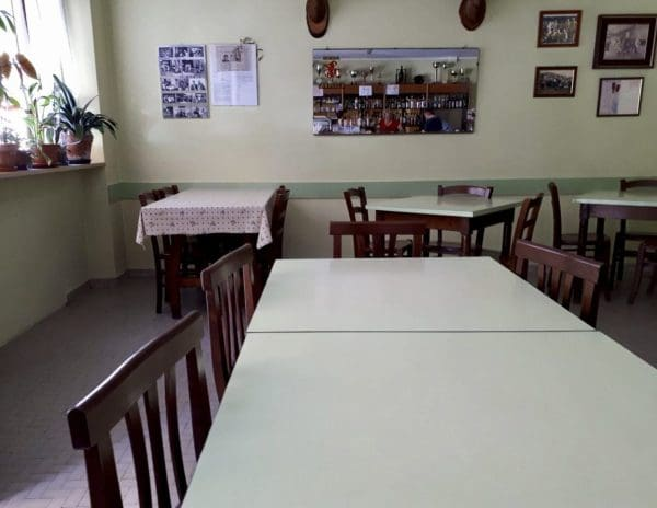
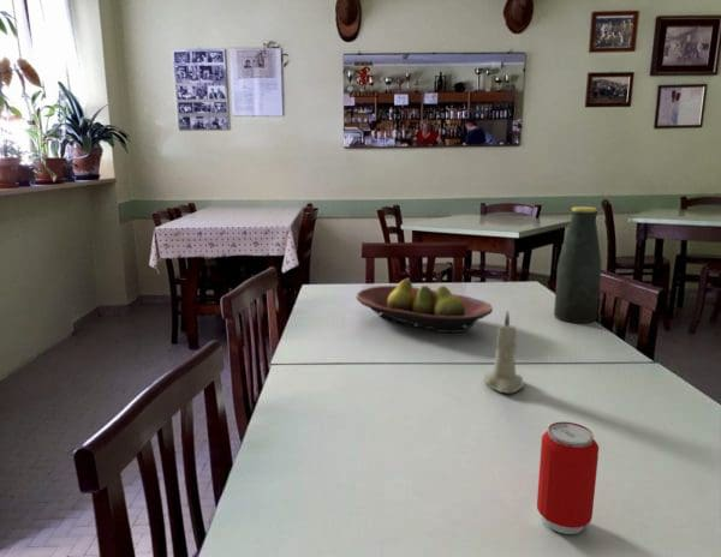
+ bottle (579, 263)
+ beverage can (566, 477)
+ candle (506, 348)
+ fruit bowl (421, 301)
